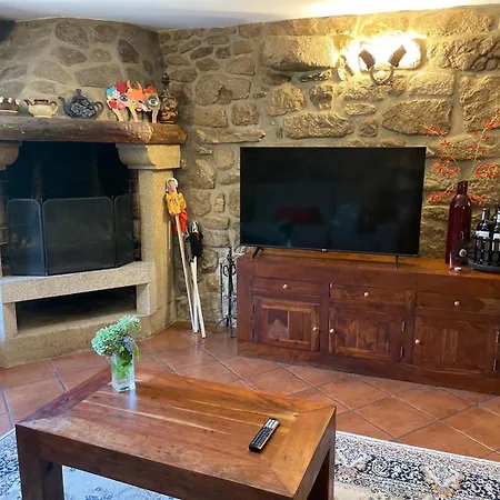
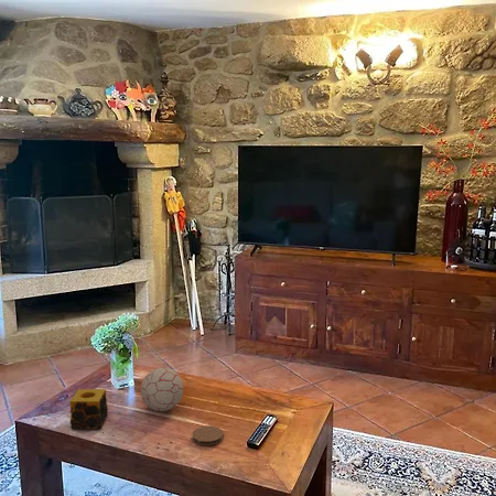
+ decorative ball (162, 389)
+ coaster (207, 435)
+ candle (88, 409)
